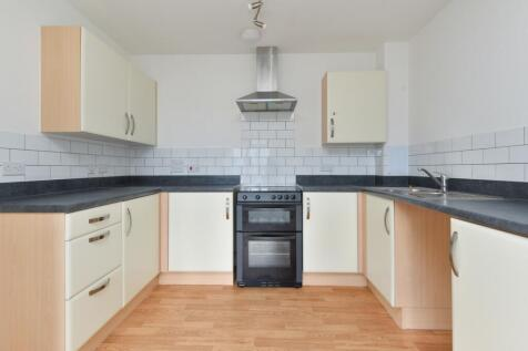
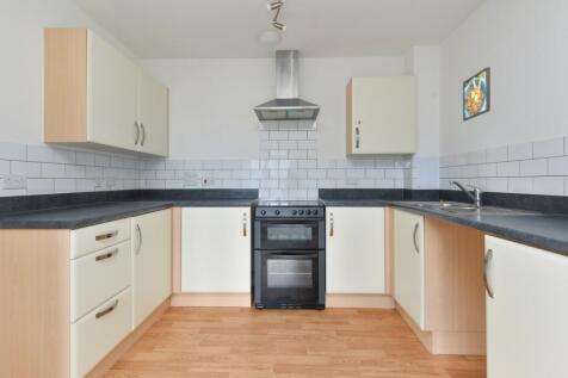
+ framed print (475, 95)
